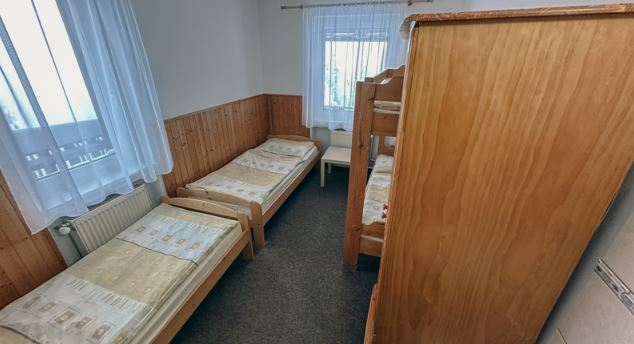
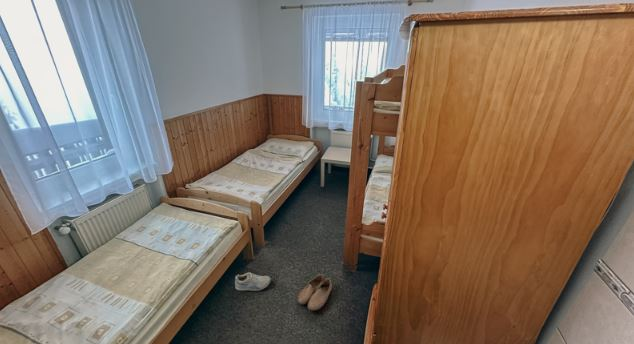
+ shoe (315, 290)
+ sneaker (252, 280)
